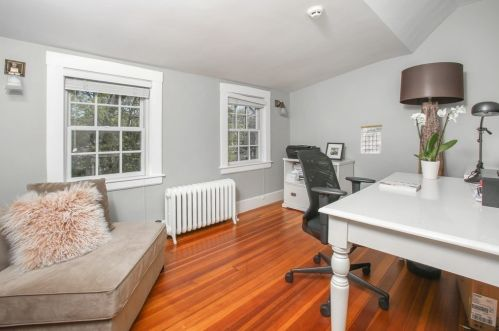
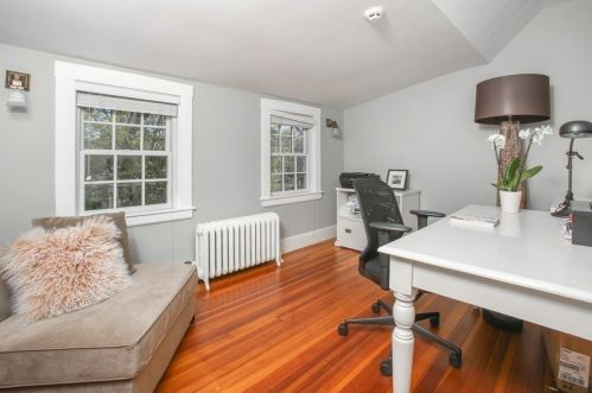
- calendar (371, 136)
